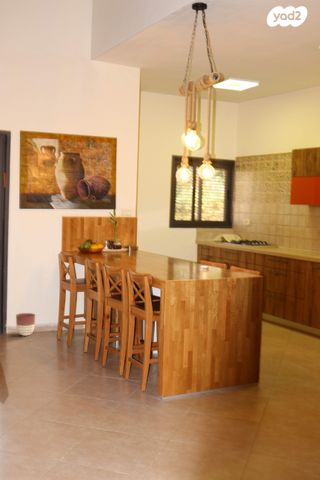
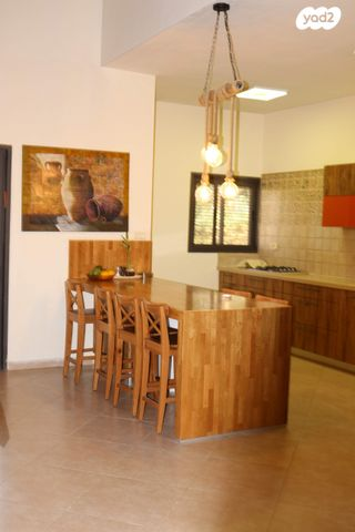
- planter (25, 325)
